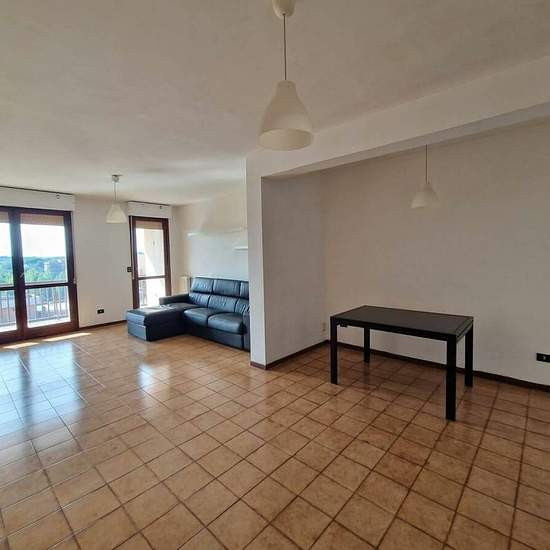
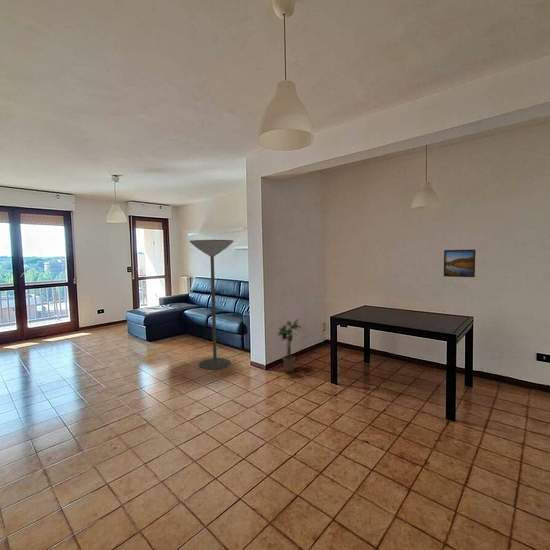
+ potted plant (288, 345)
+ floor lamp (213, 302)
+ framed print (459, 263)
